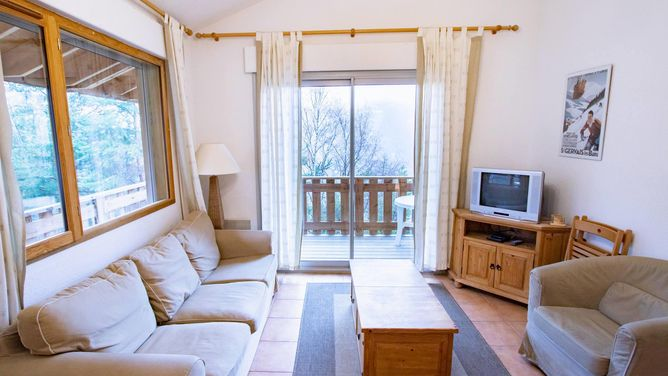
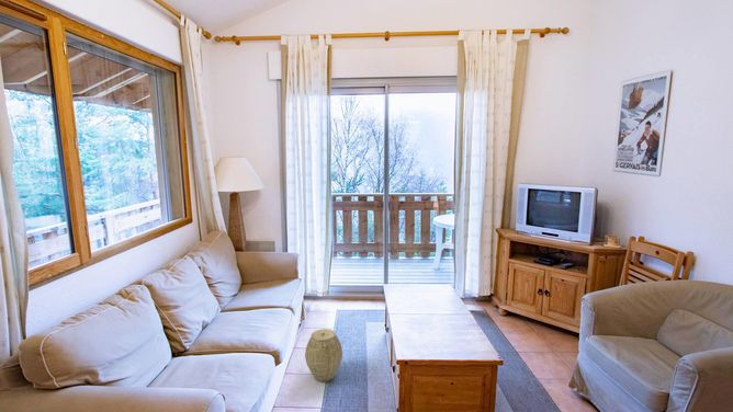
+ woven basket (324, 353)
